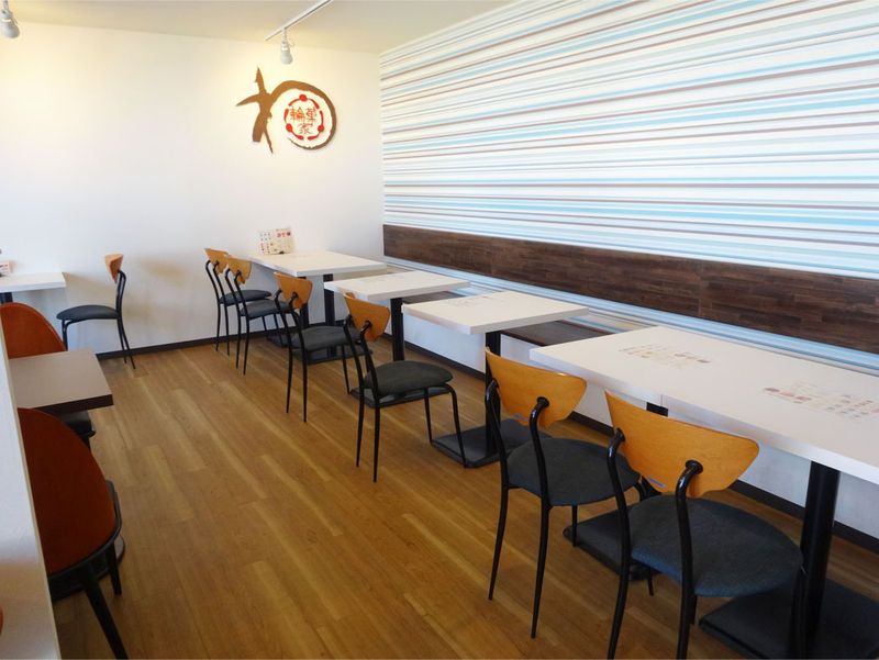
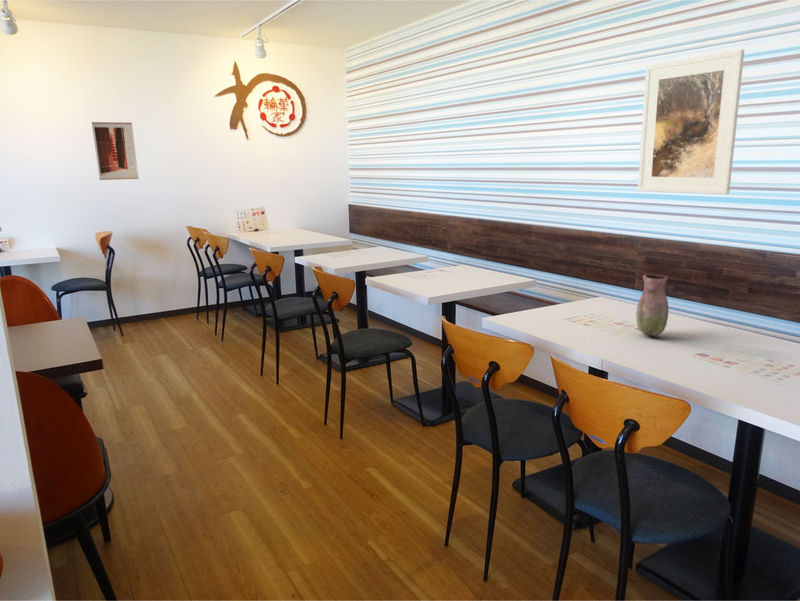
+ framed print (685, 127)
+ vase (651, 306)
+ wall art (115, 151)
